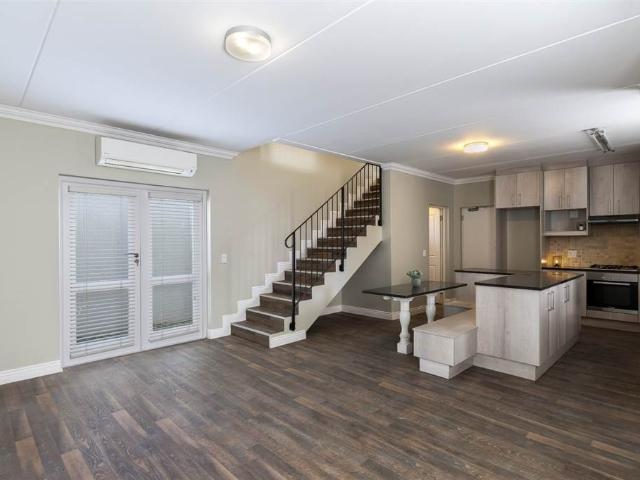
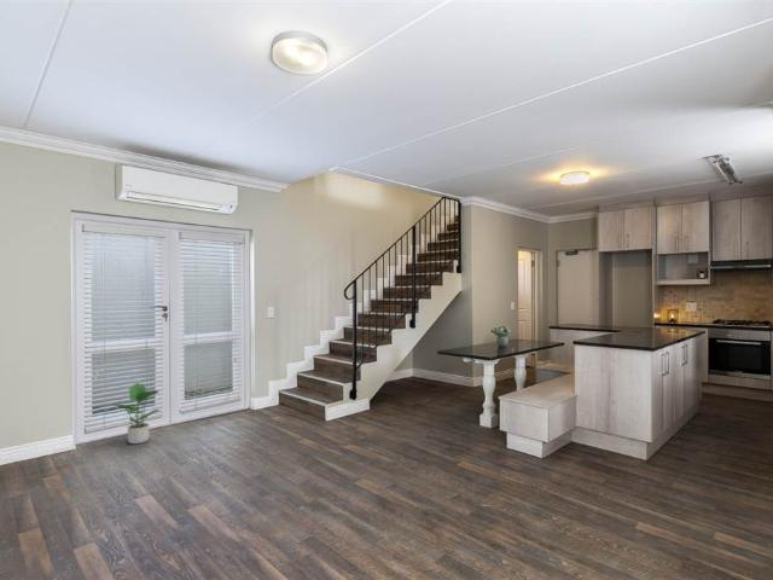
+ potted plant (135, 413)
